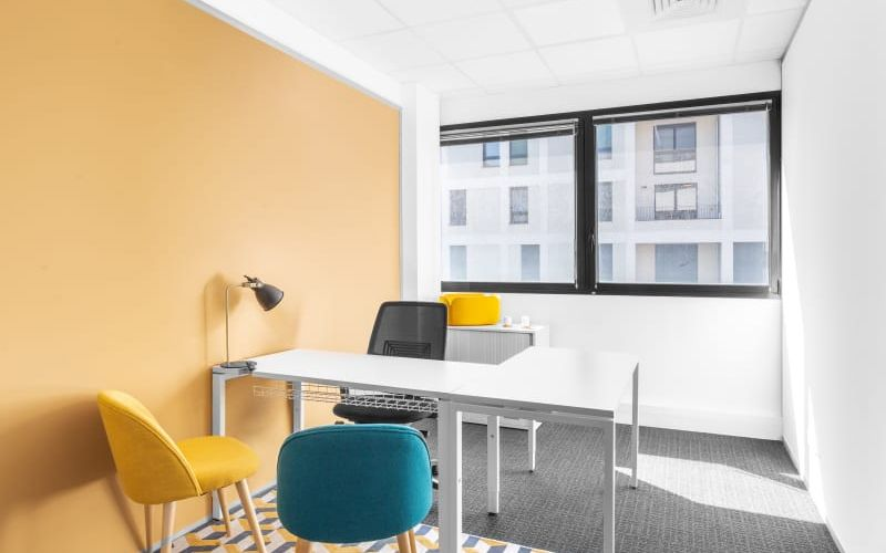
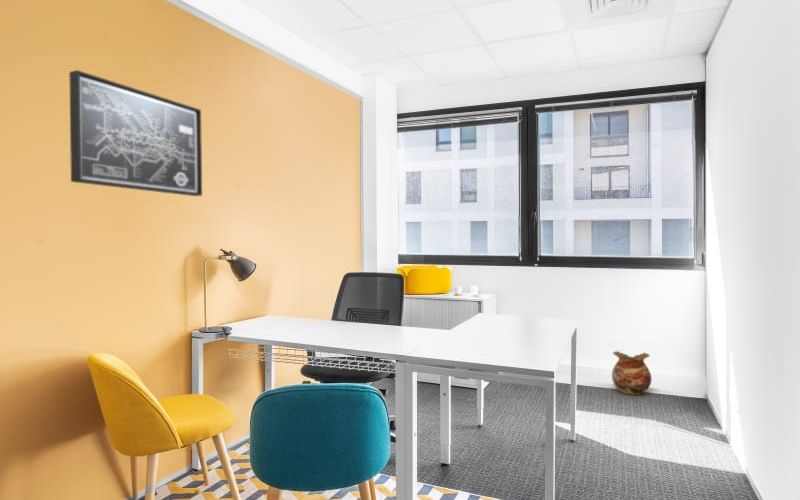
+ wall art (143, 141)
+ vase (631, 372)
